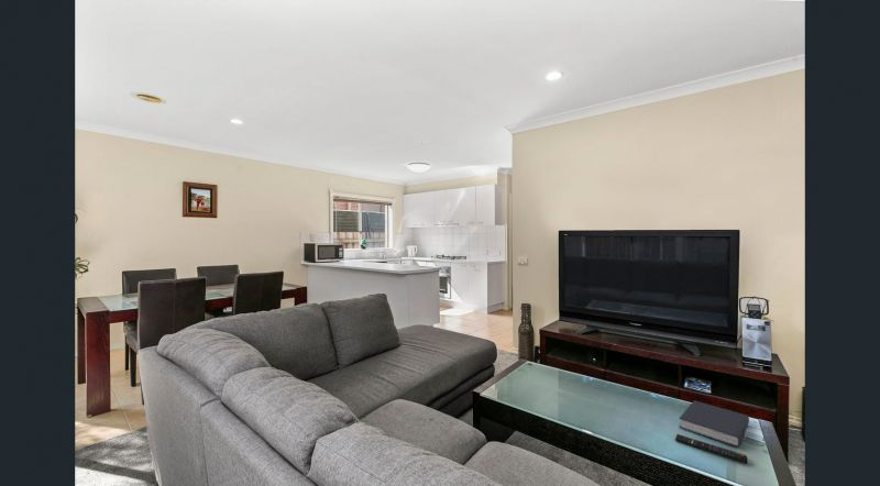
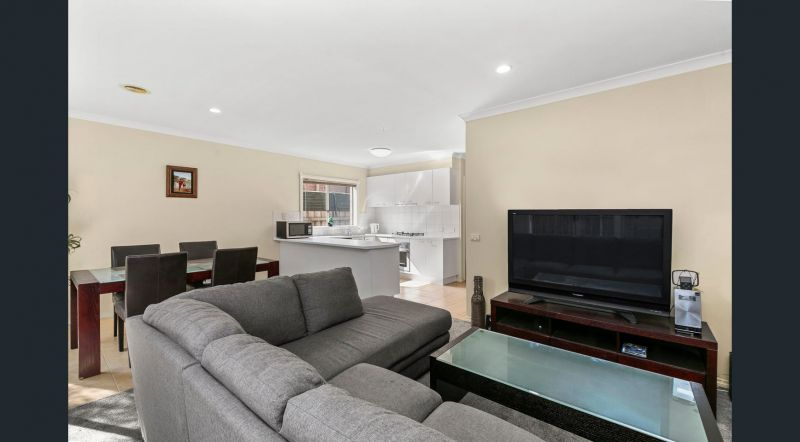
- remote control (710, 448)
- book (714, 421)
